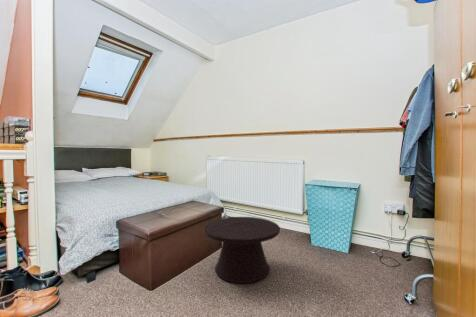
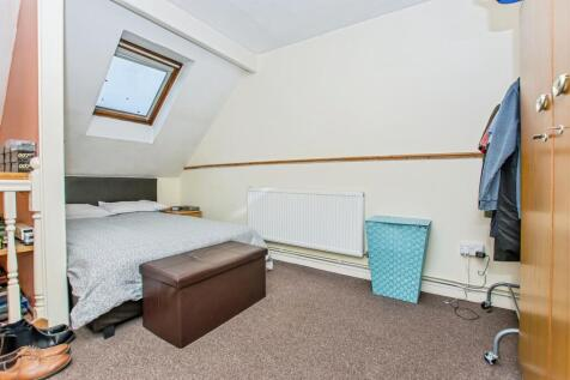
- side table (242, 247)
